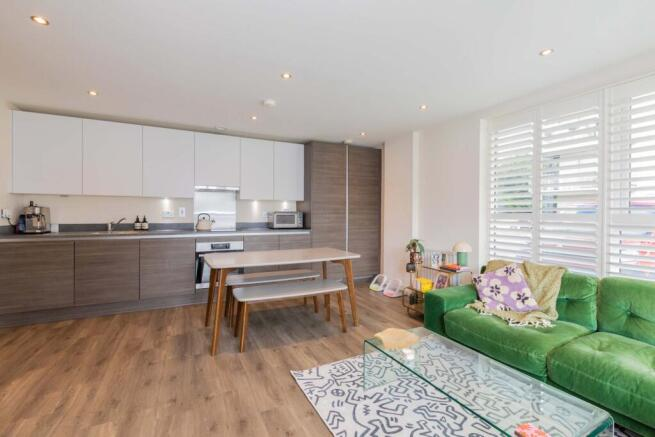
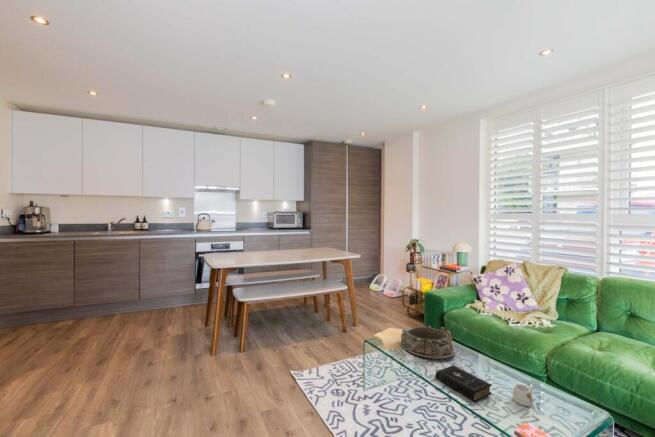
+ book (464, 381)
+ mug (524, 393)
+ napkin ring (427, 340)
